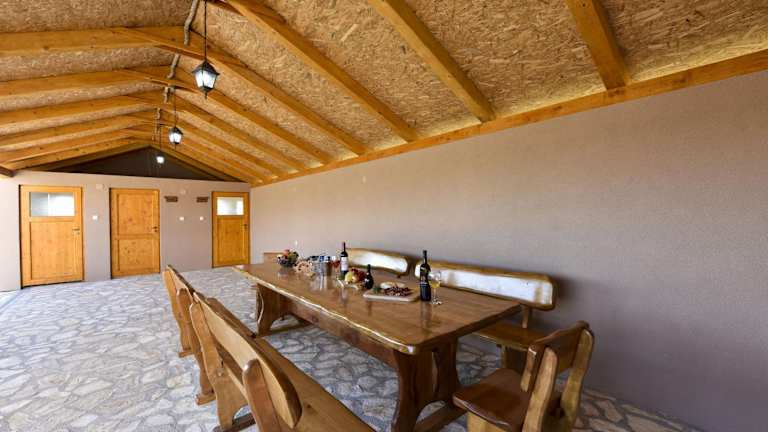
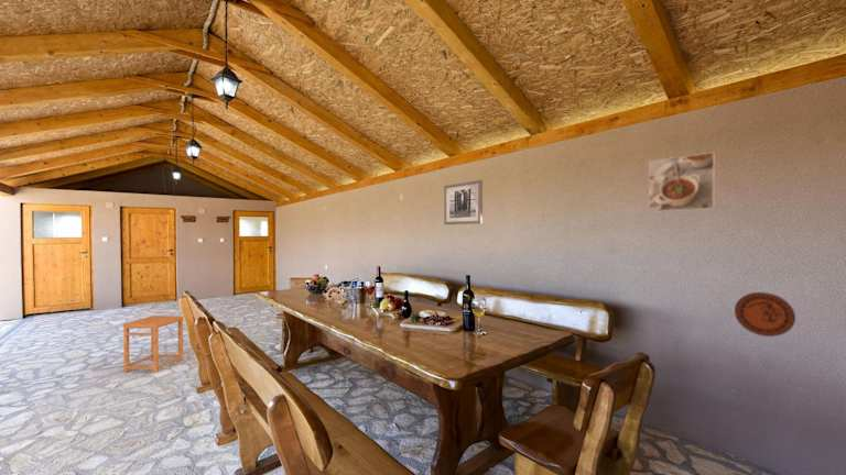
+ decorative plate (763, 313)
+ side table (154, 342)
+ wall art (462, 203)
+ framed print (680, 184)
